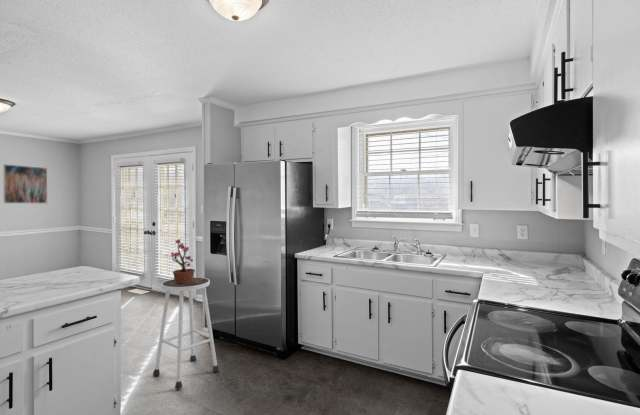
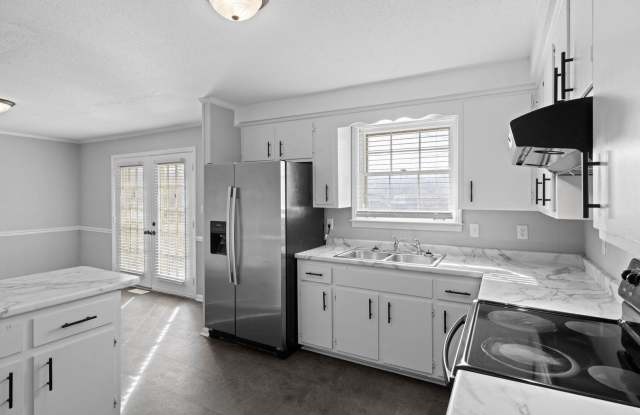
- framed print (26, 184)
- stool (182, 327)
- potted plant (187, 259)
